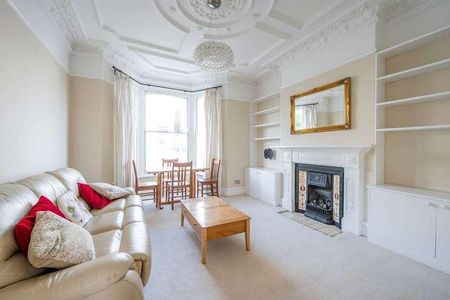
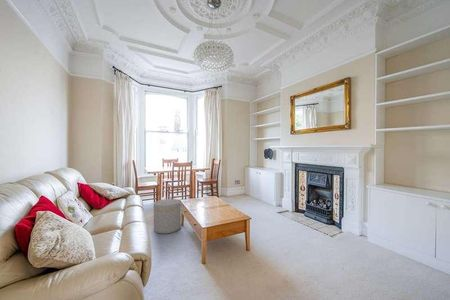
+ ottoman (167, 215)
